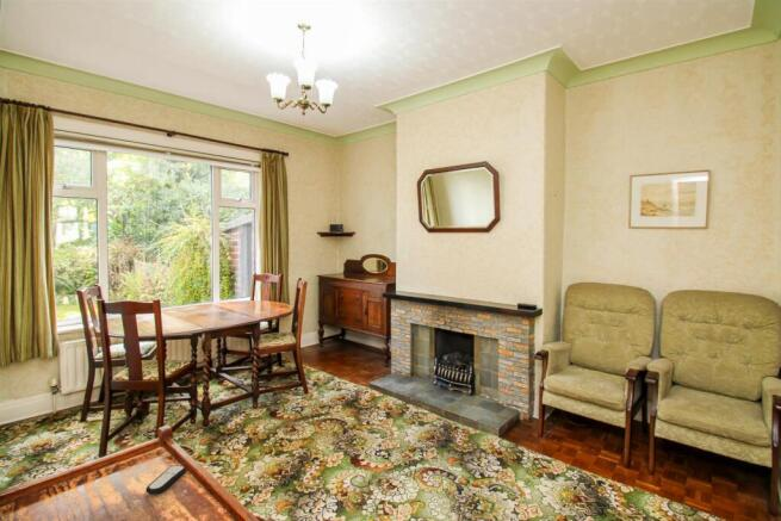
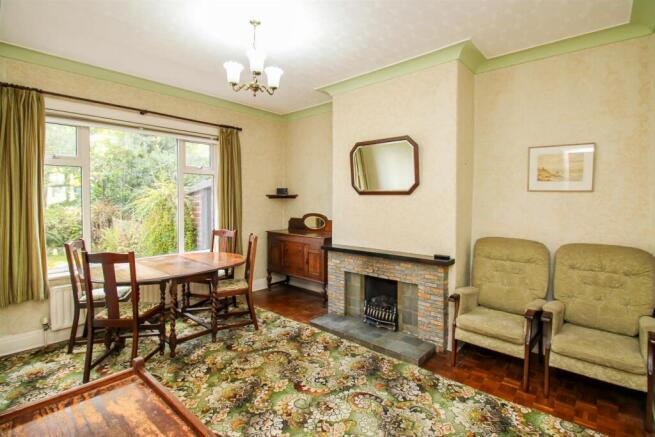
- remote control (166, 478)
